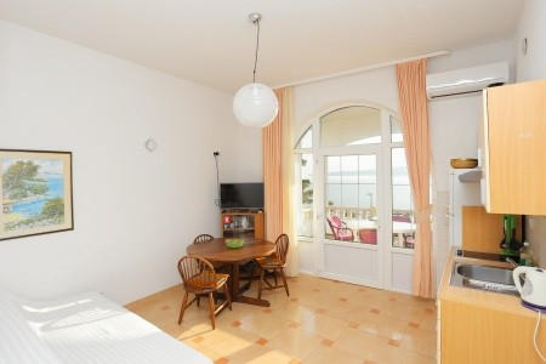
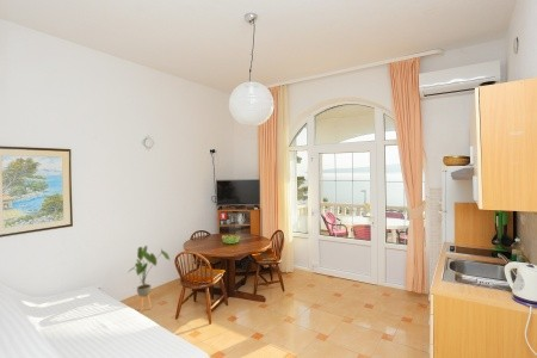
+ house plant (146, 276)
